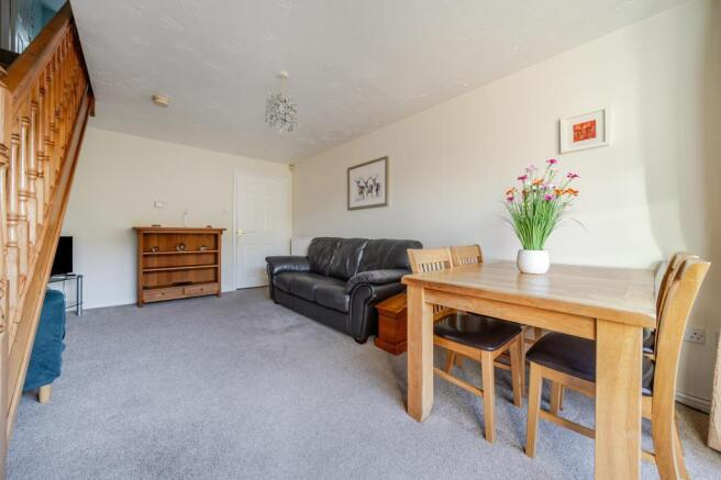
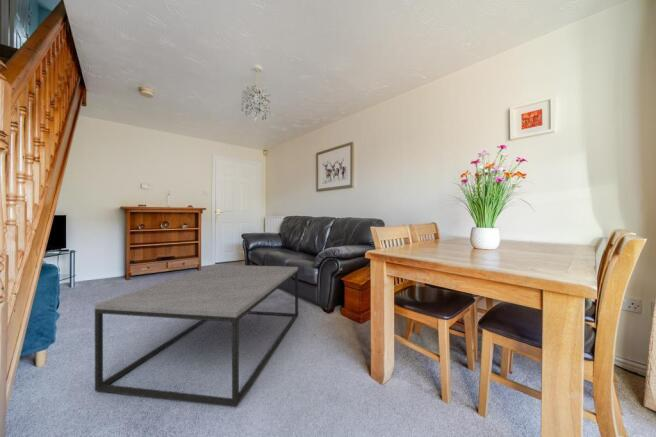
+ coffee table (224, 311)
